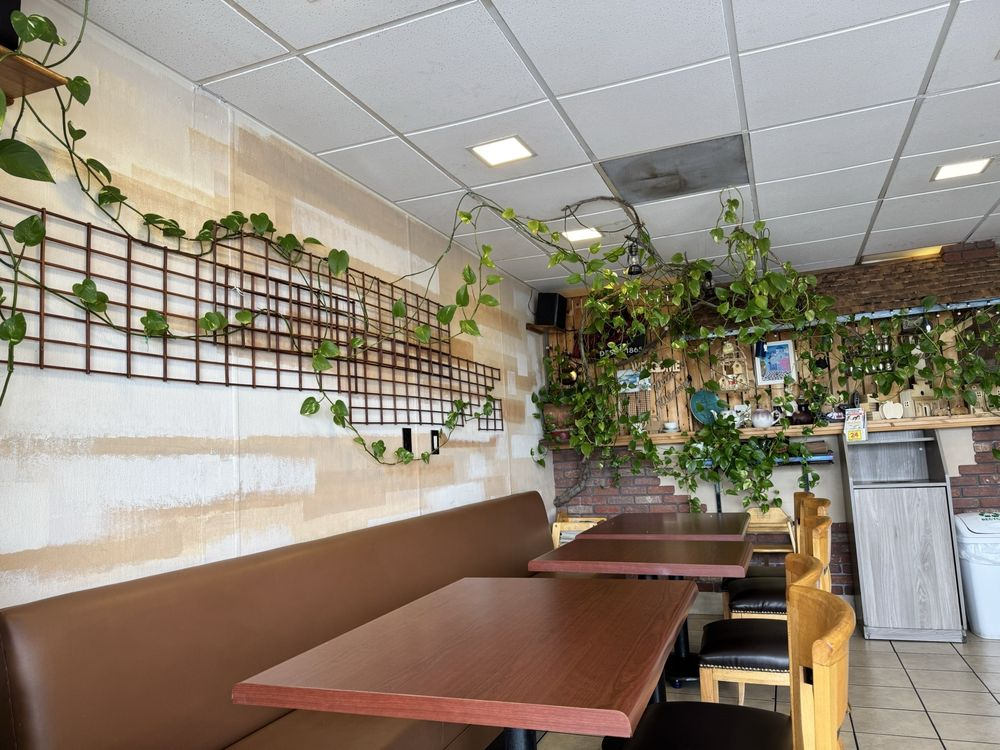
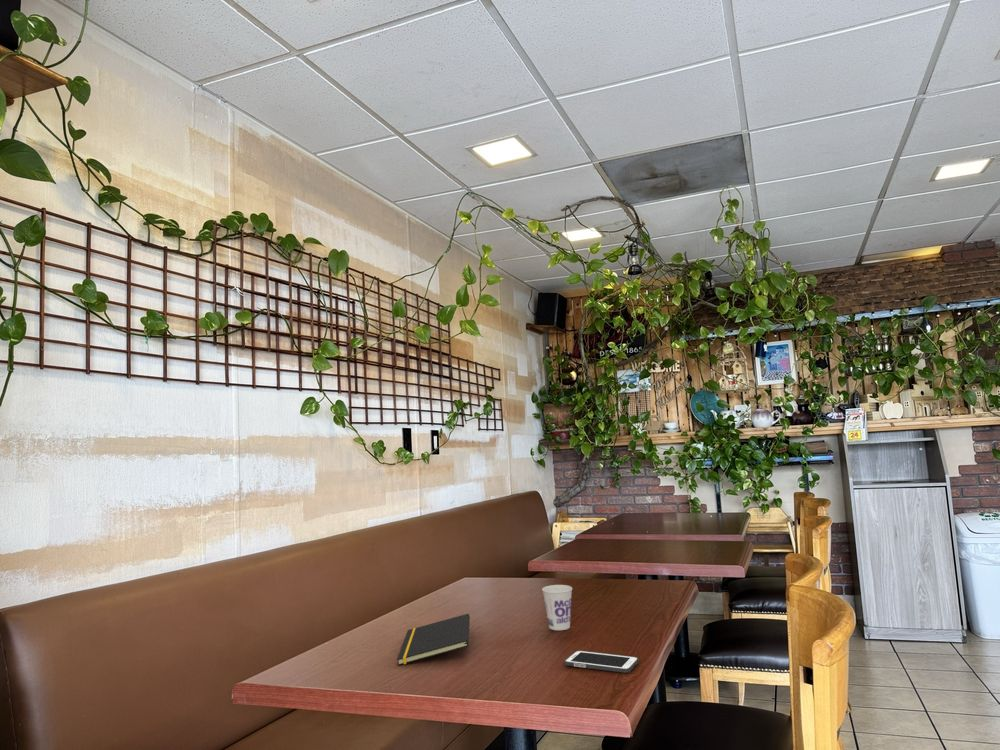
+ notepad (436, 637)
+ cup (558, 607)
+ cell phone (601, 661)
